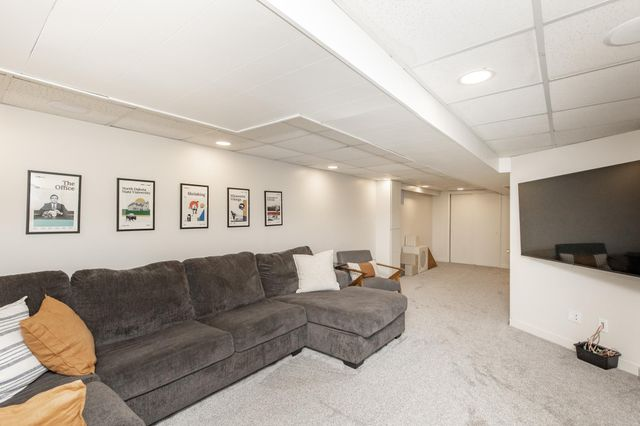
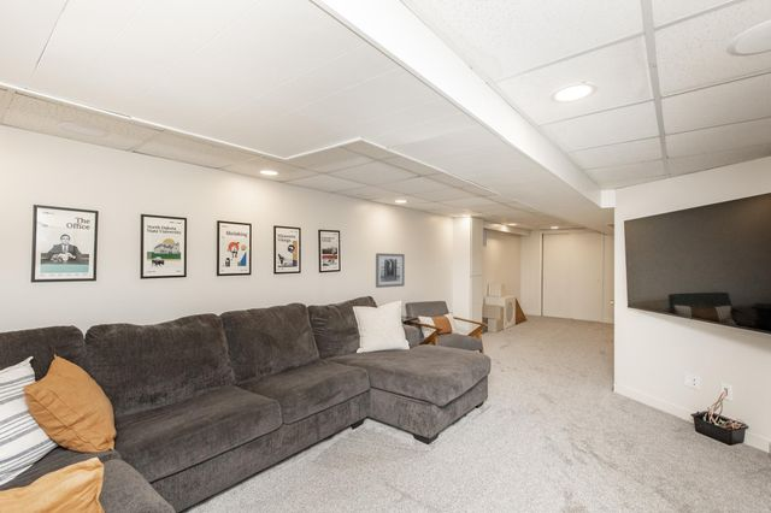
+ wall art (390, 270)
